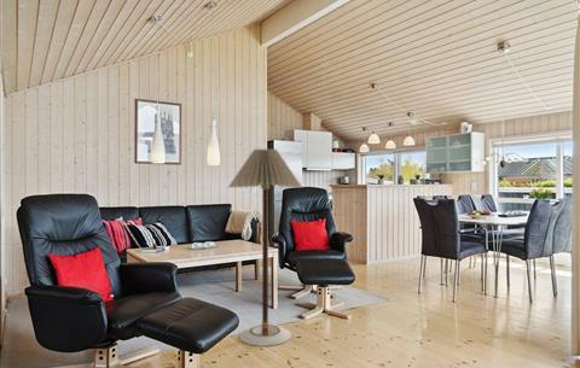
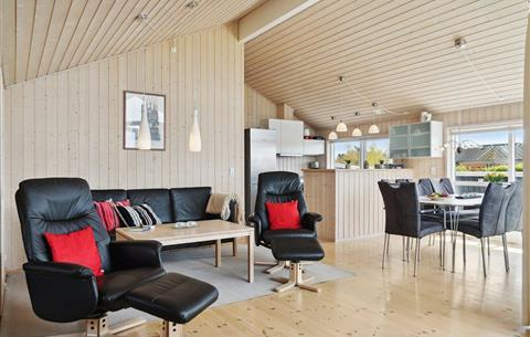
- floor lamp (265, 241)
